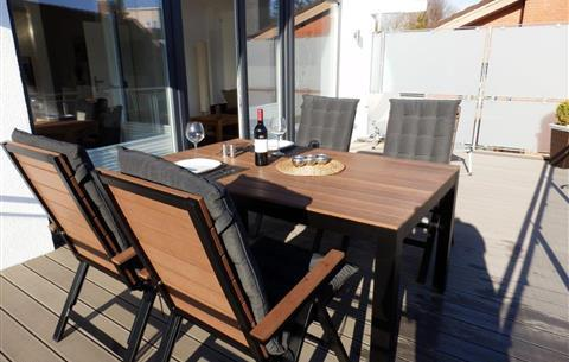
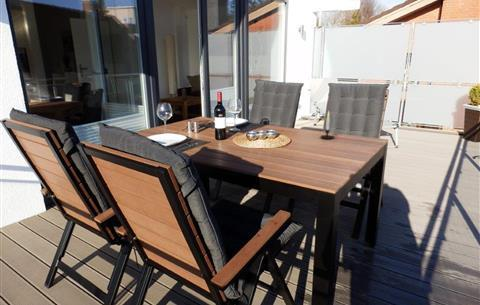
+ candle (328, 124)
